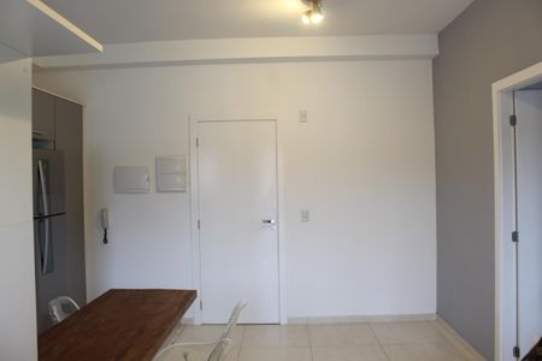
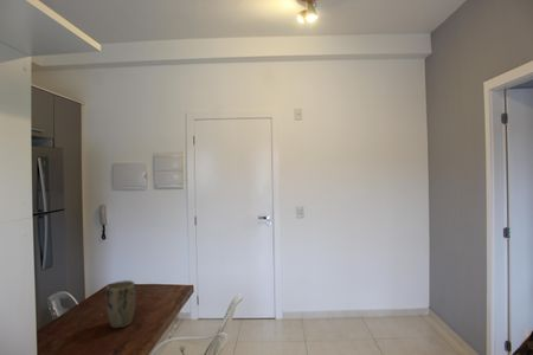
+ plant pot (121, 304)
